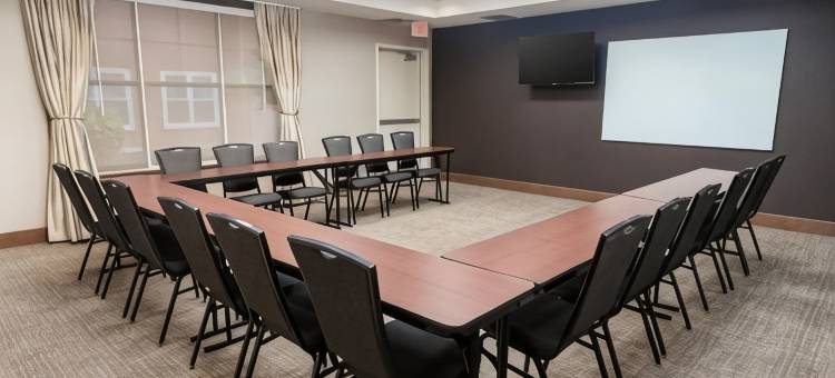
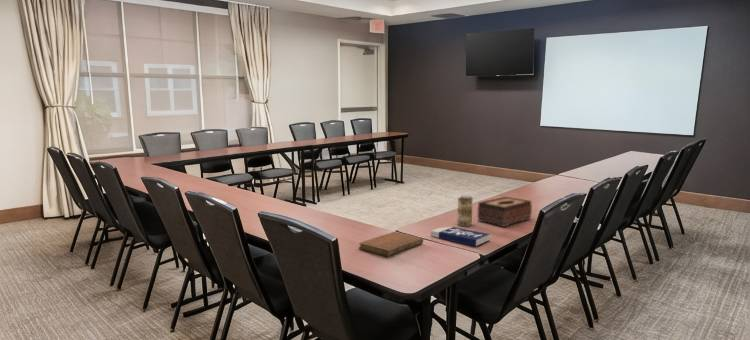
+ notebook (391, 243)
+ book (459, 235)
+ beverage can (464, 210)
+ tissue box (504, 210)
